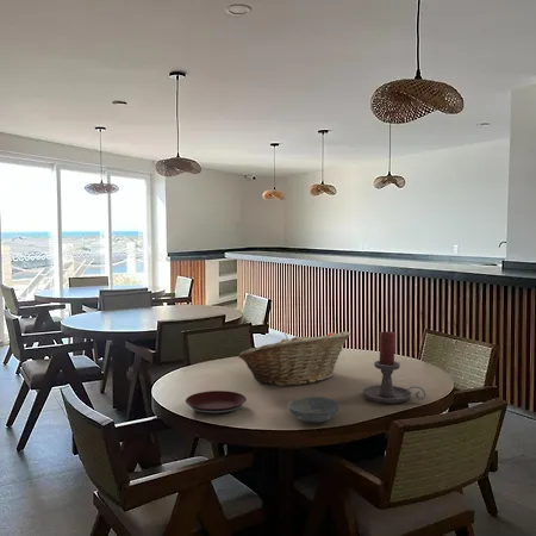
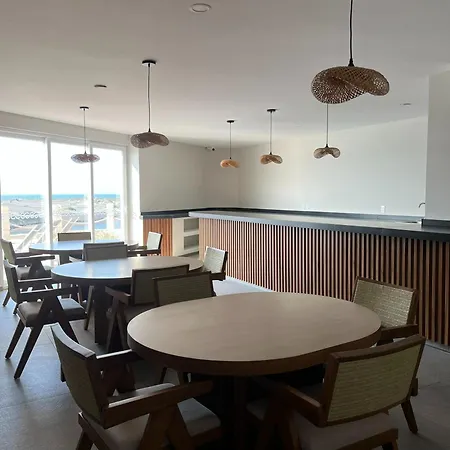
- candle holder (393, 364)
- plate (216, 403)
- fruit basket (295, 354)
- bowl (313, 411)
